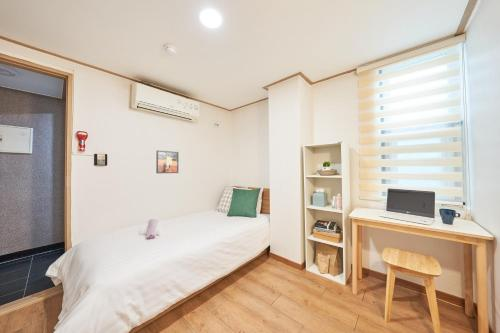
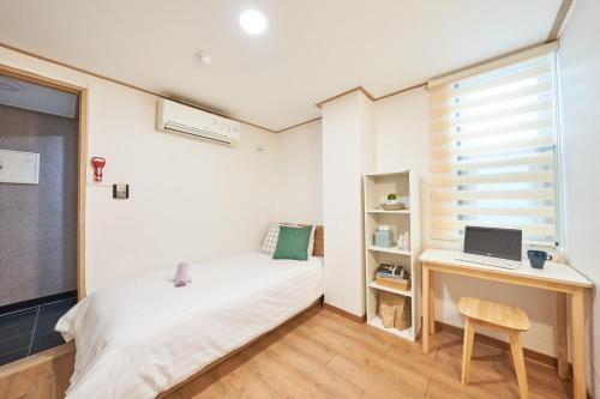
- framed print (167, 162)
